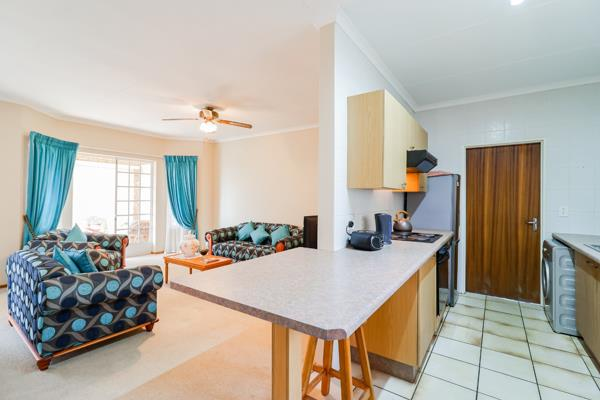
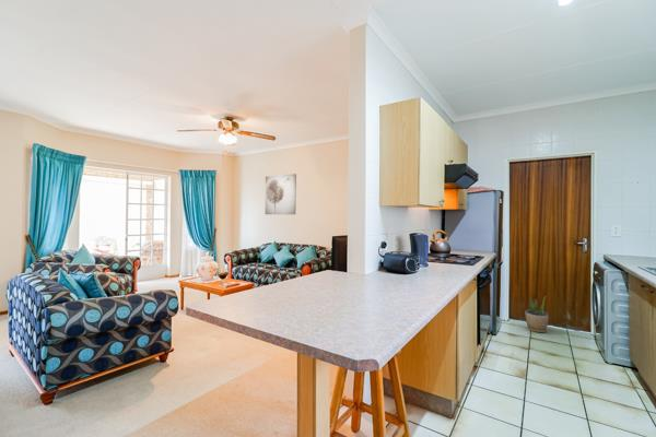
+ wall art (280, 194)
+ potted plant (536, 311)
